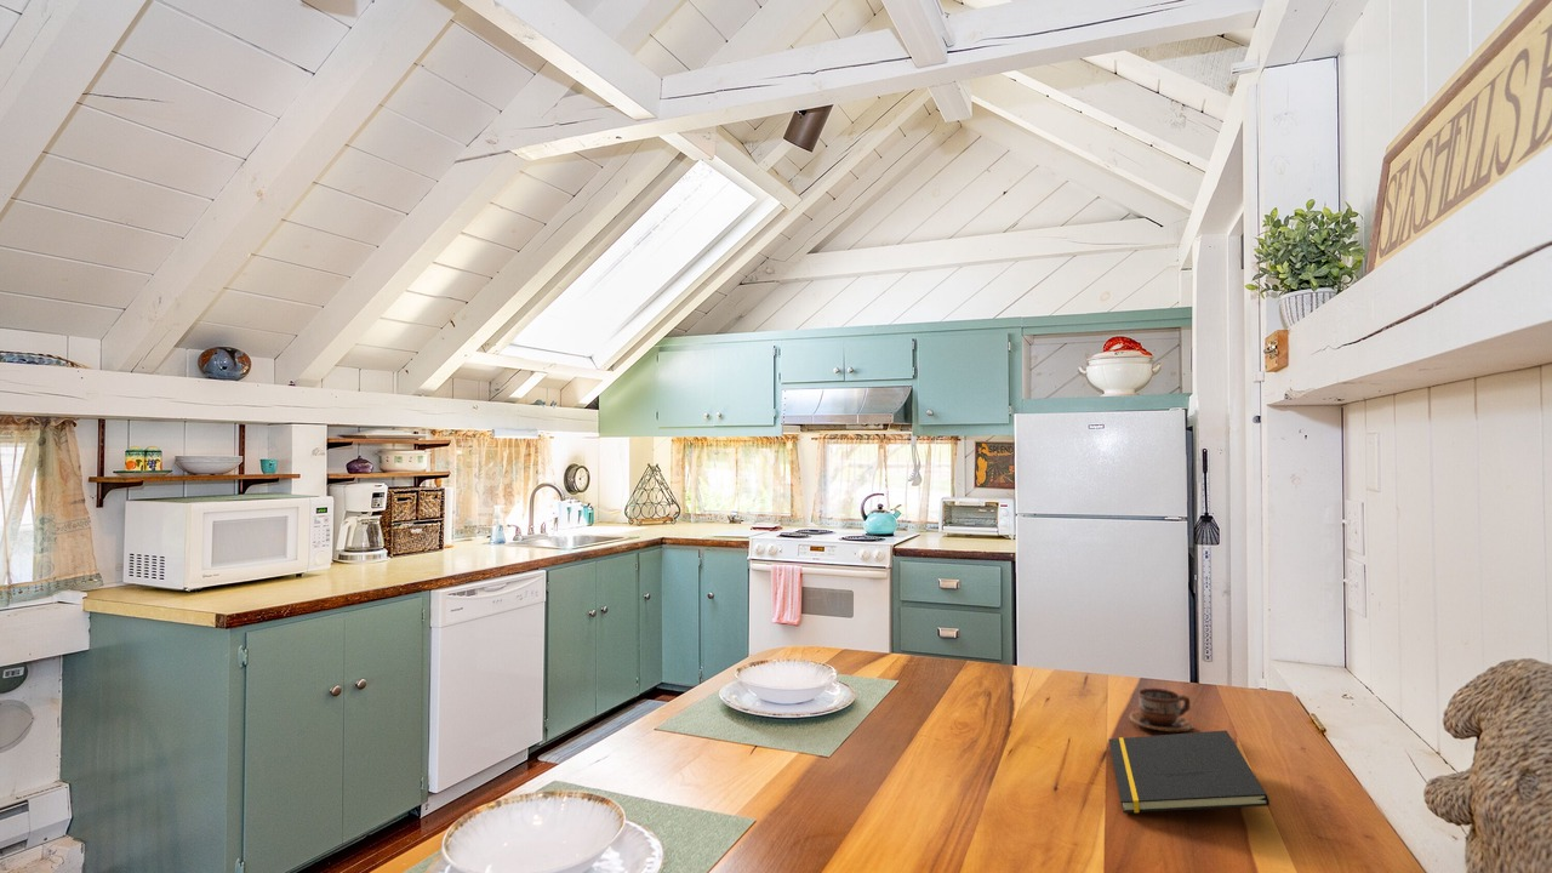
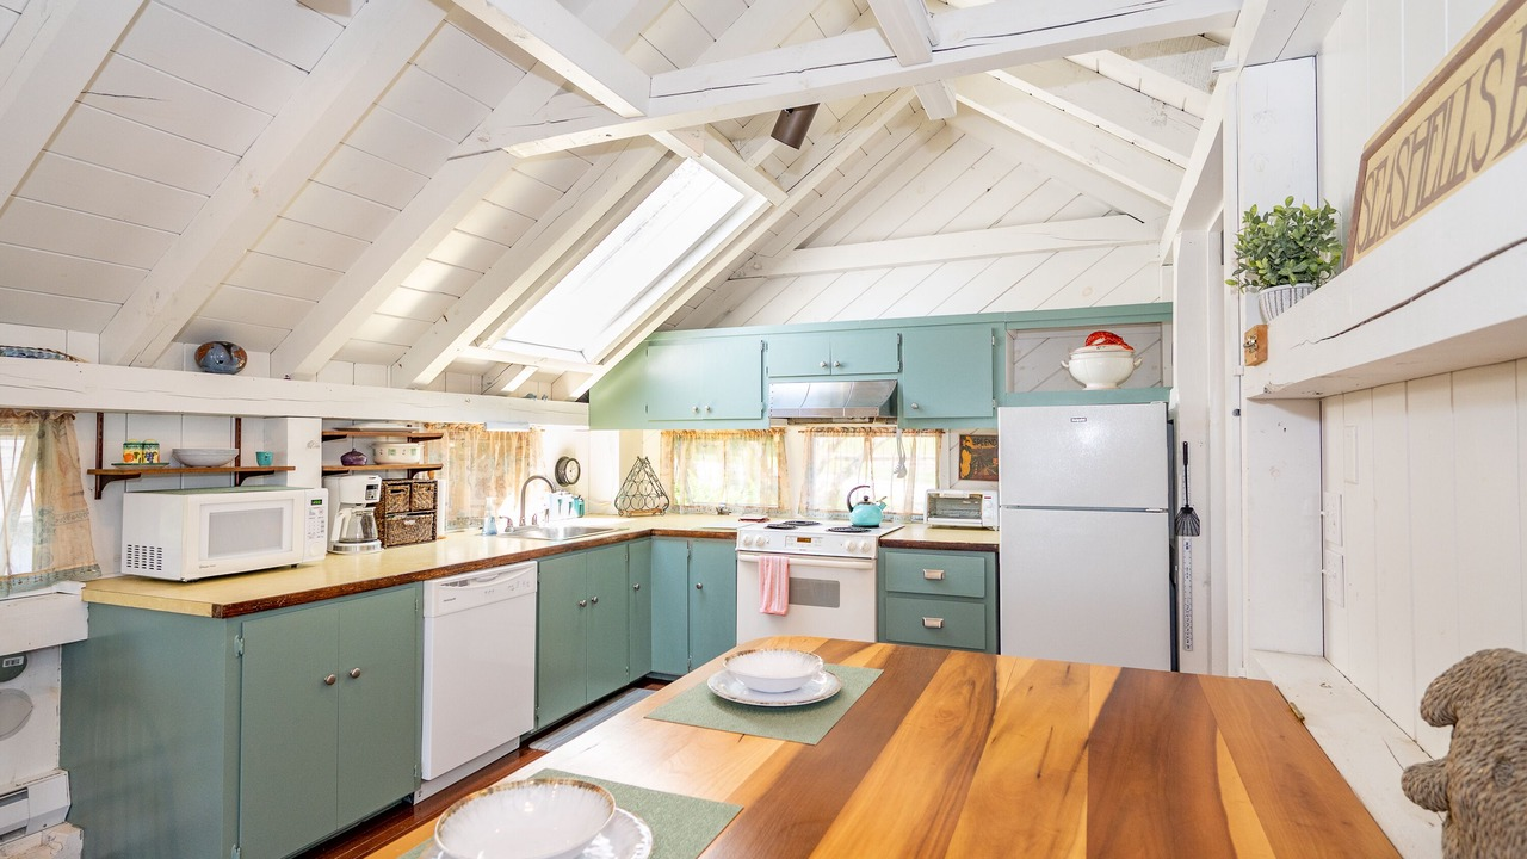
- notepad (1179, 768)
- cup (1162, 708)
